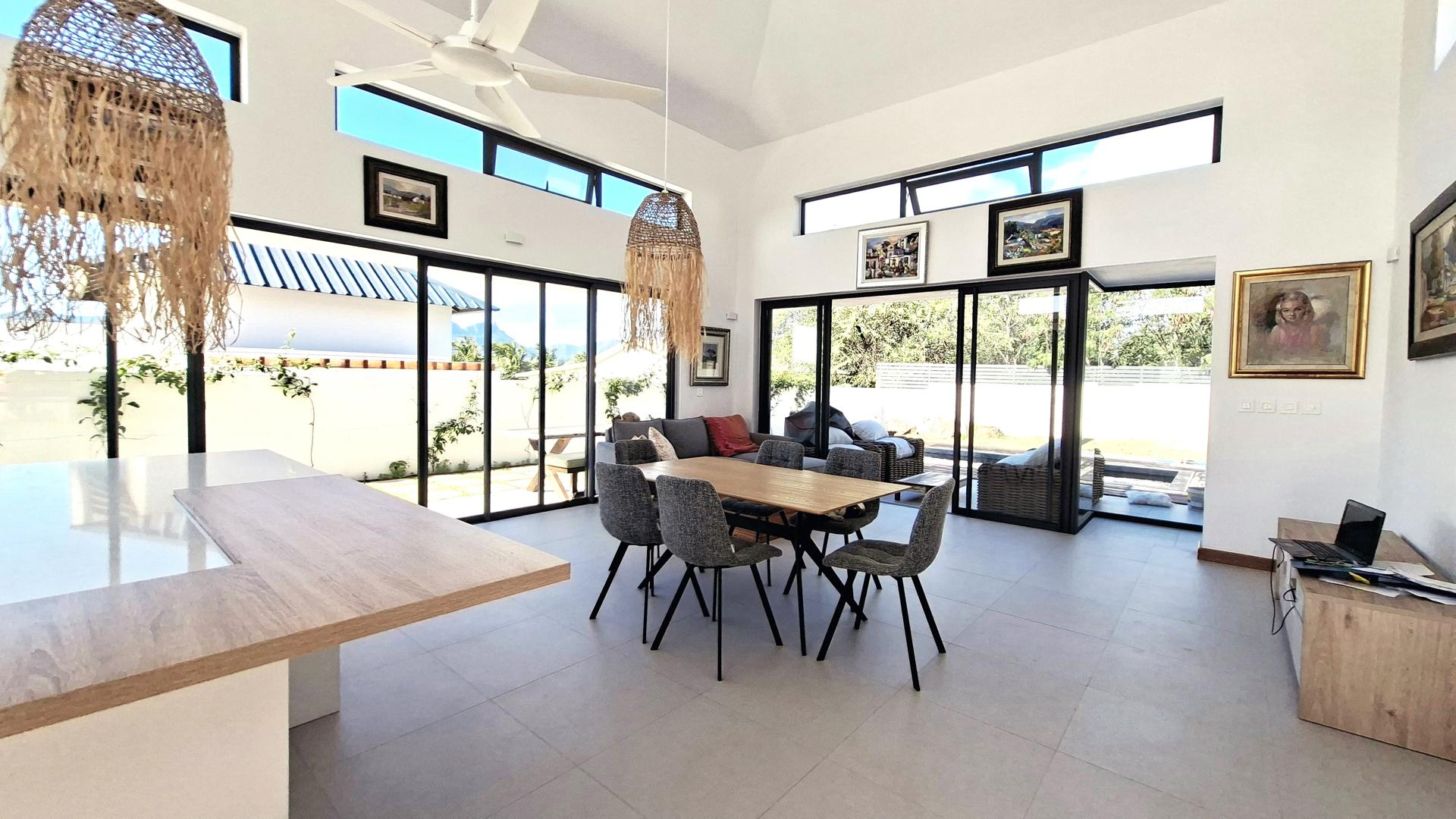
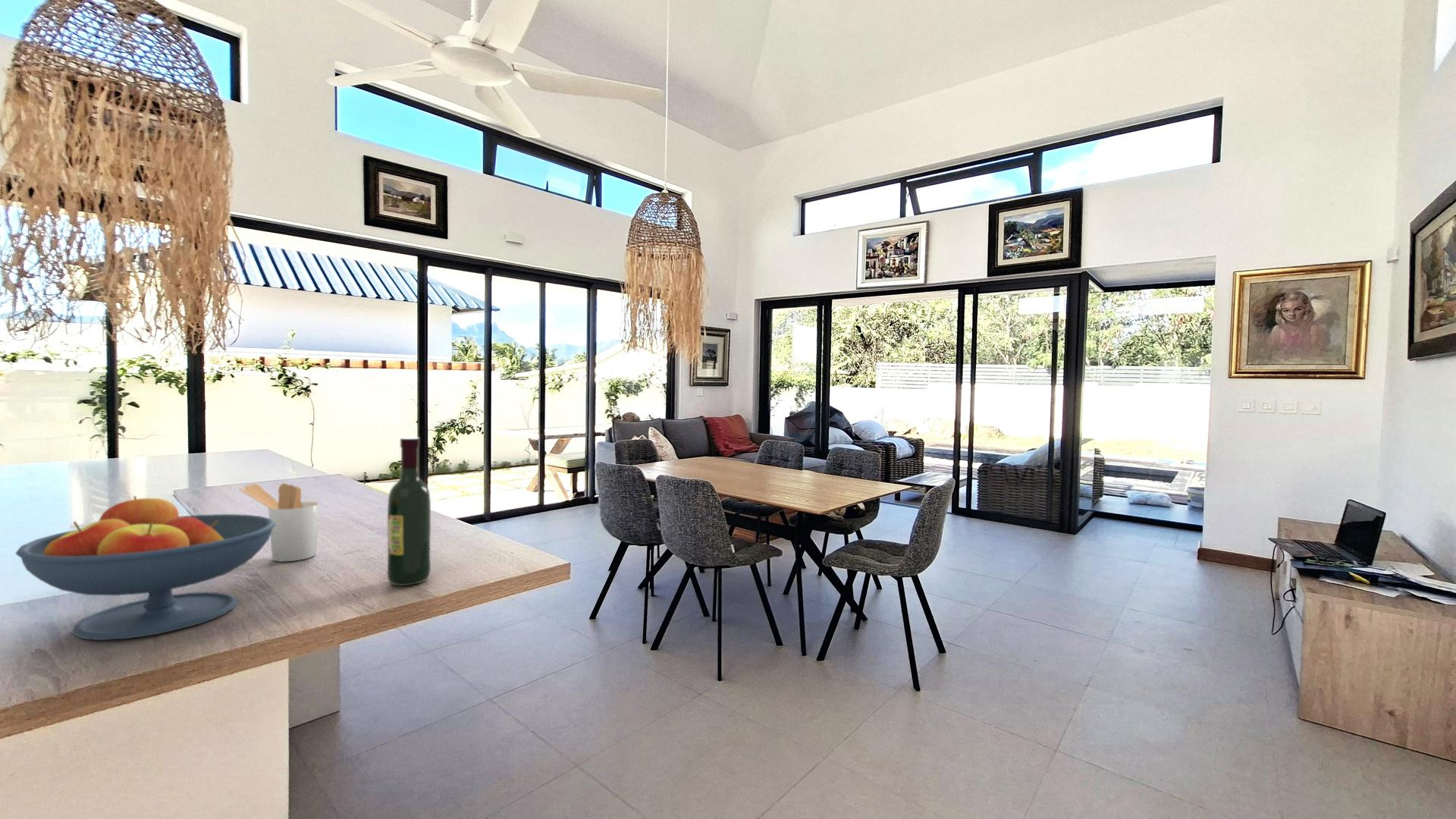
+ fruit bowl (159, 560)
+ utensil holder (281, 519)
+ wine bottle (409, 510)
